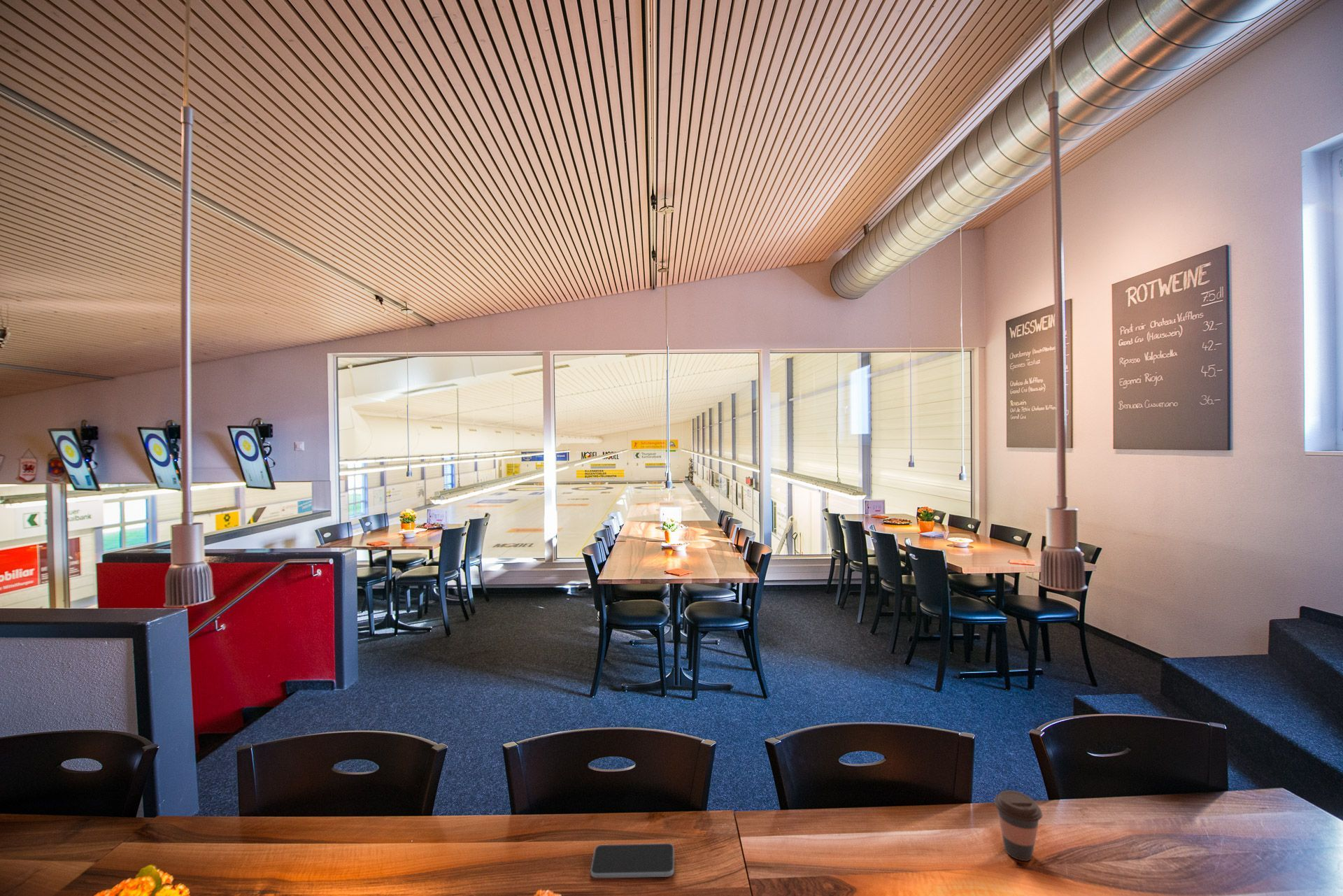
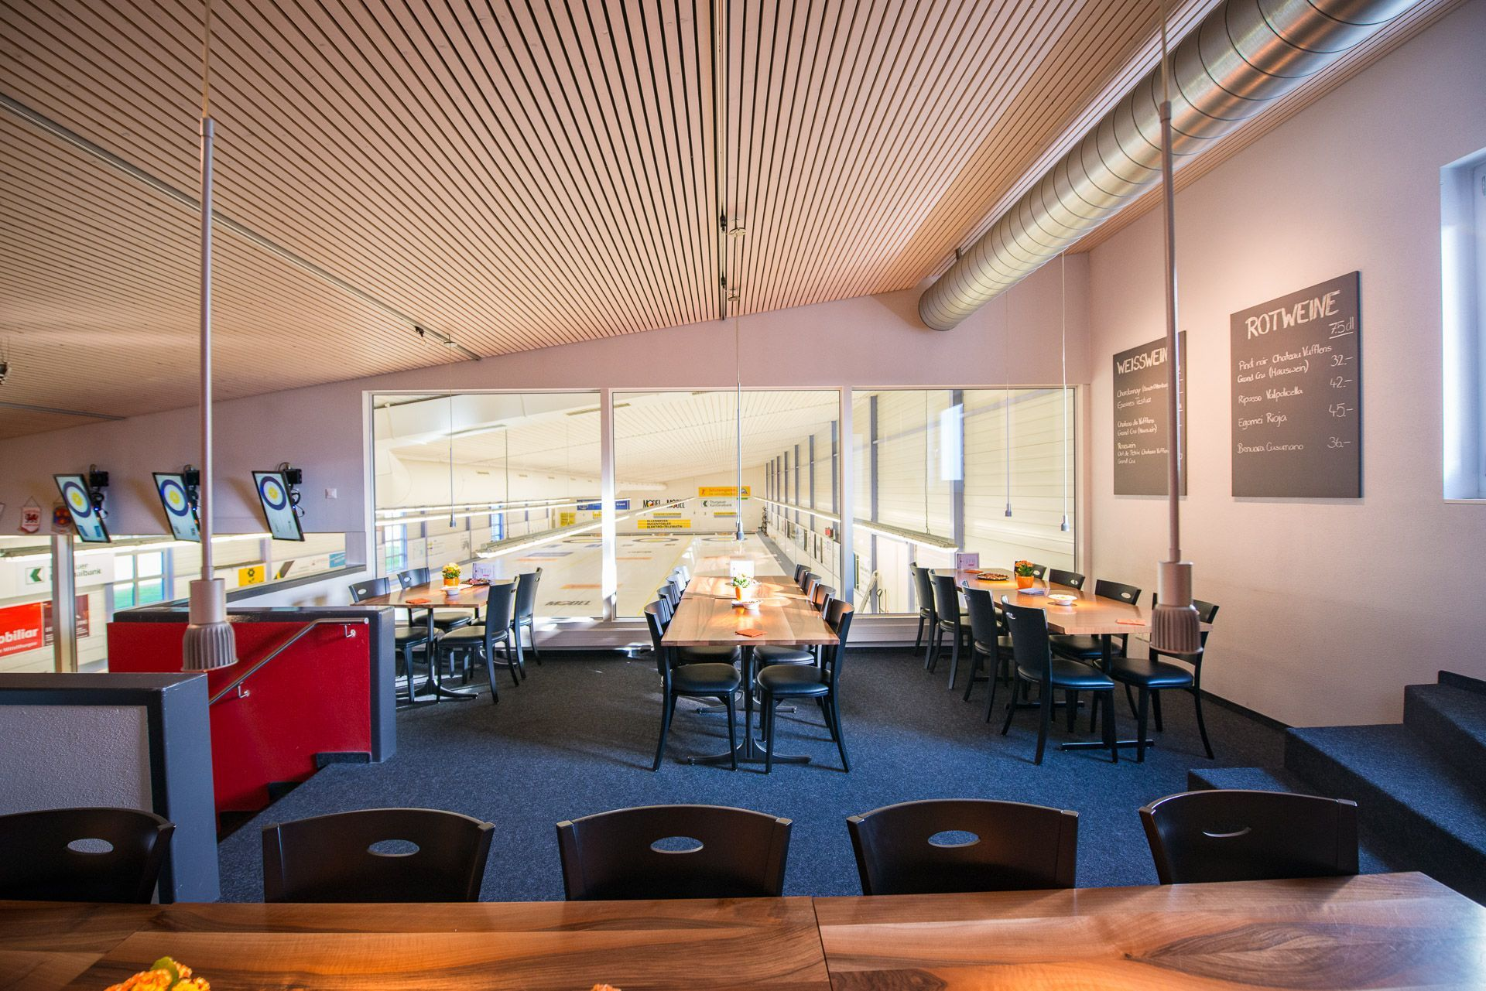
- coffee cup (1018, 826)
- smartphone (633, 860)
